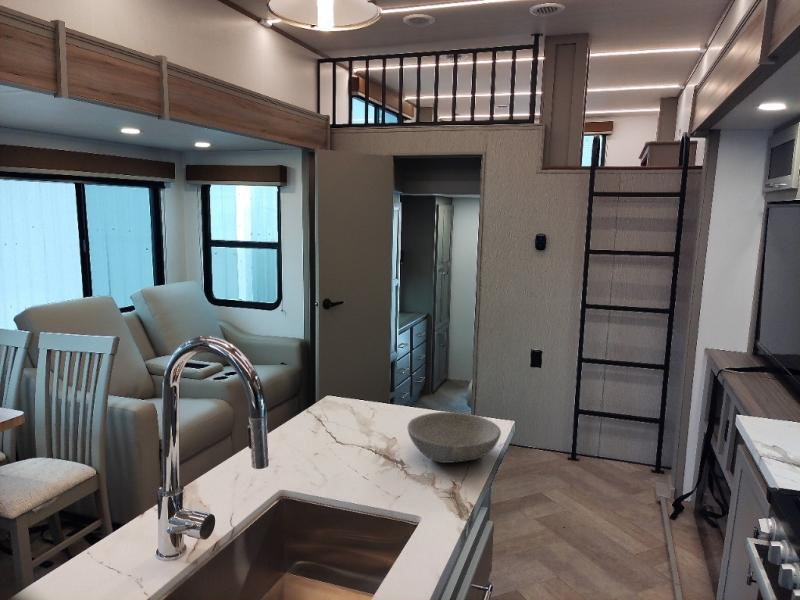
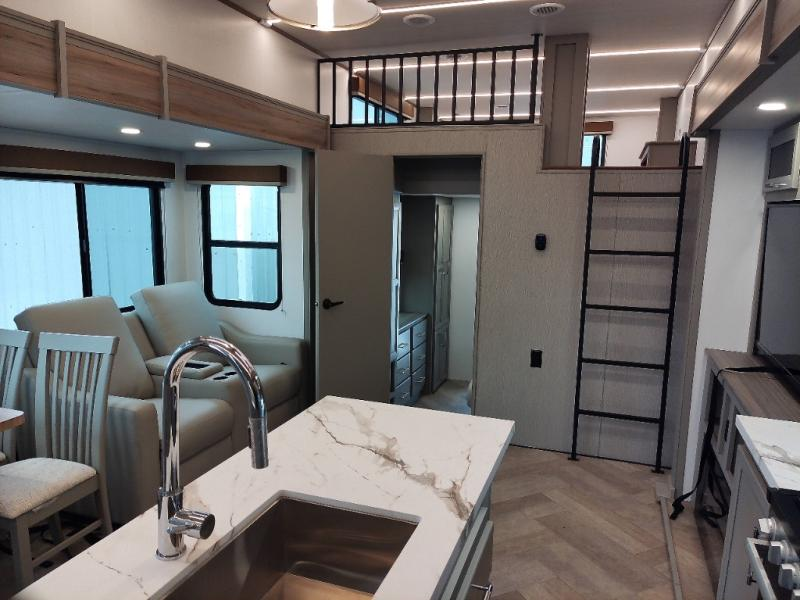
- bowl (452, 440)
